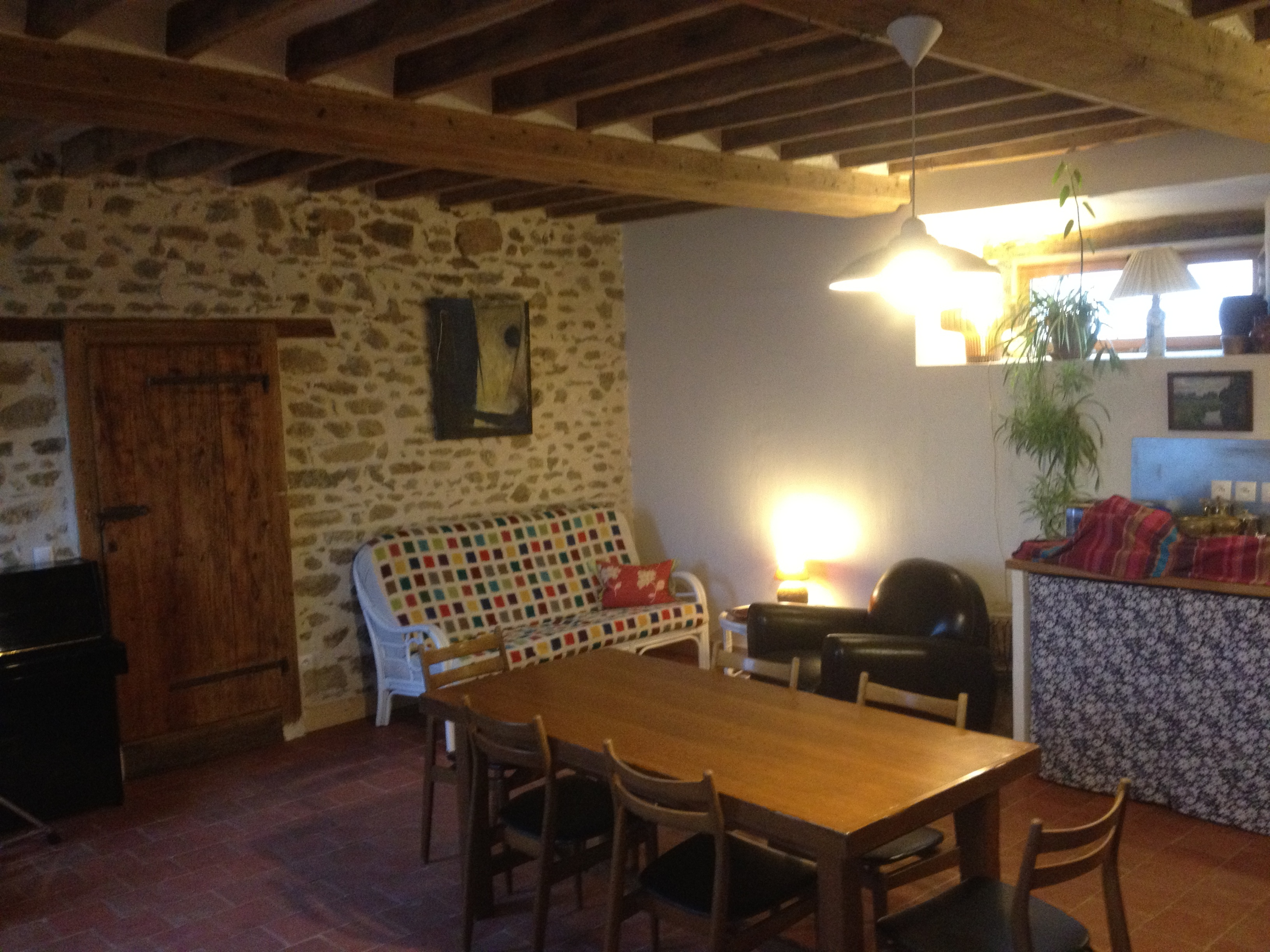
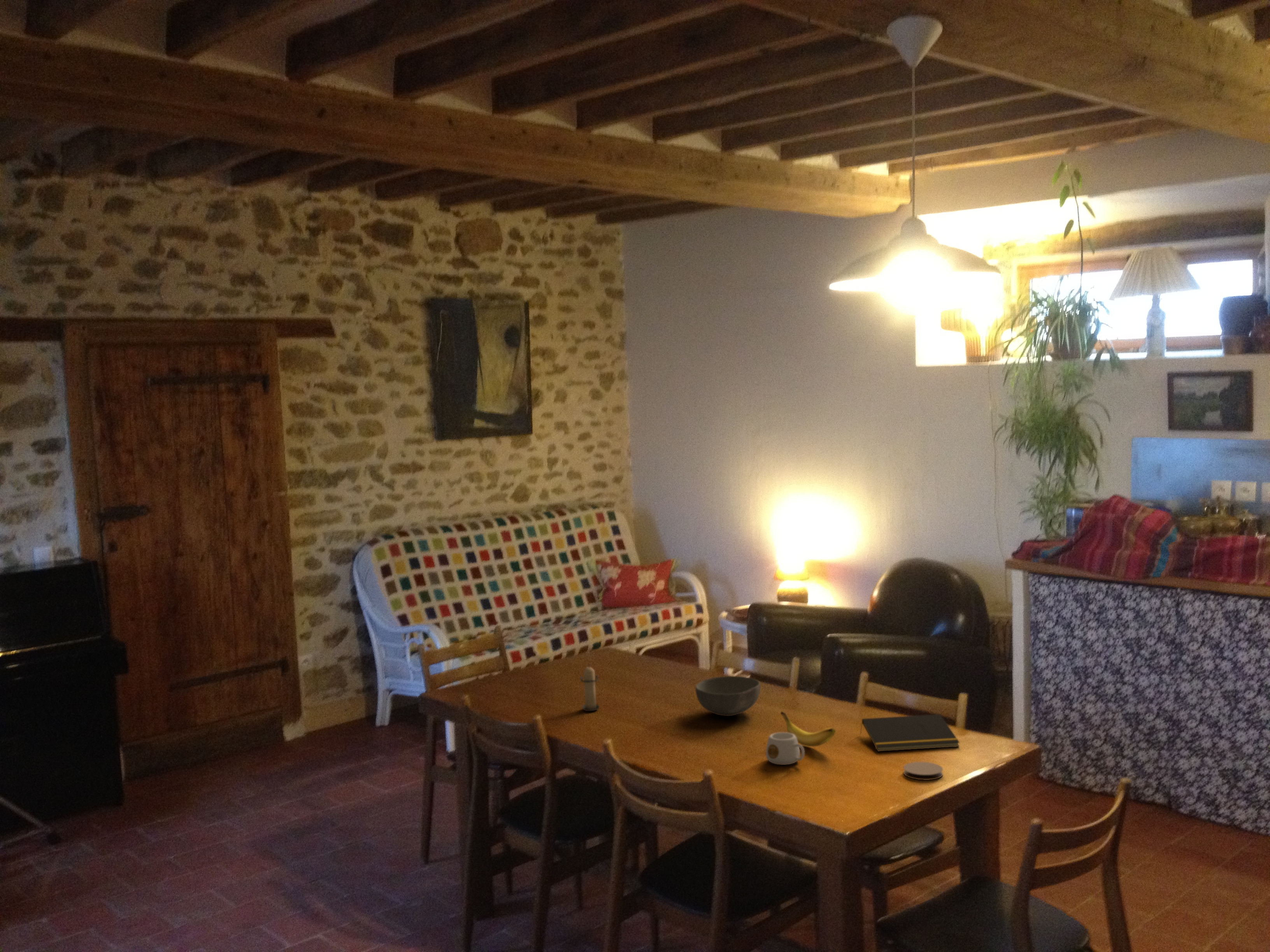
+ bowl (728, 698)
+ mug (786, 749)
+ notepad (910, 732)
+ coaster (923, 770)
+ candle (589, 686)
+ banana (808, 732)
